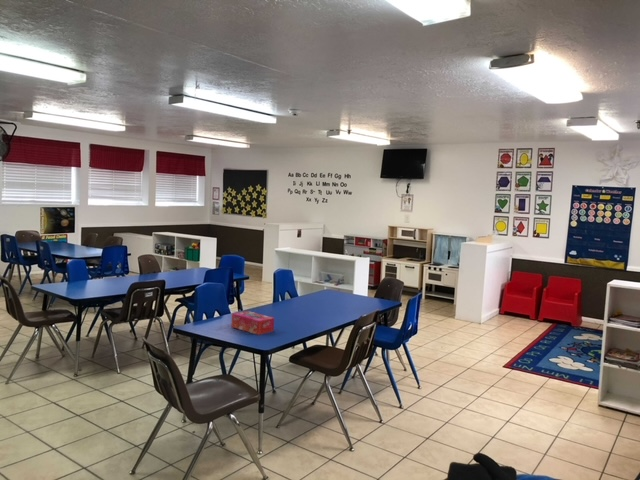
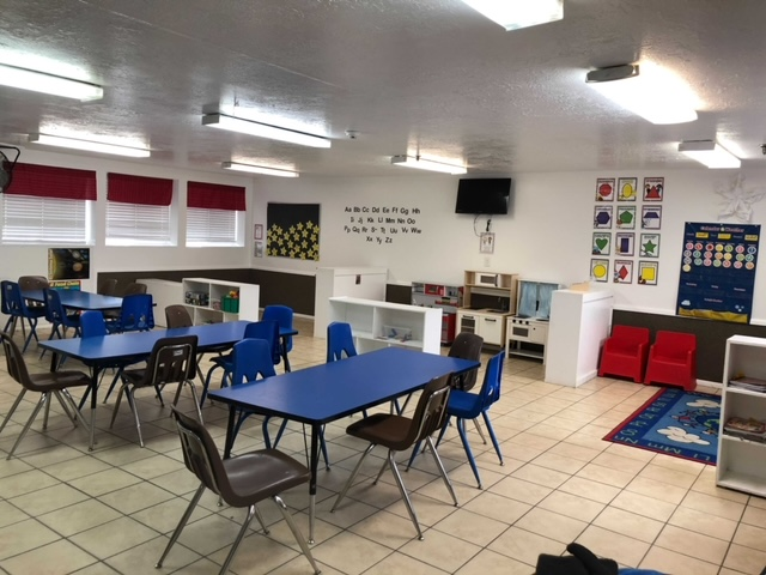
- tissue box (252, 322)
